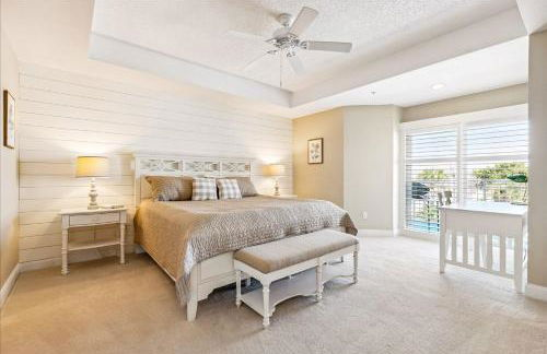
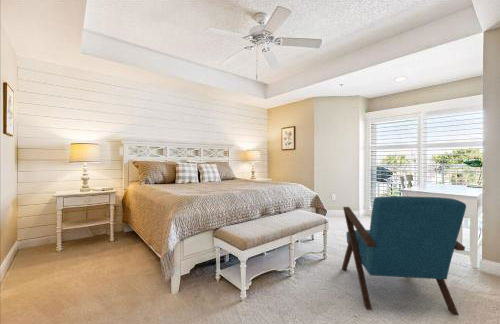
+ armchair (393, 241)
